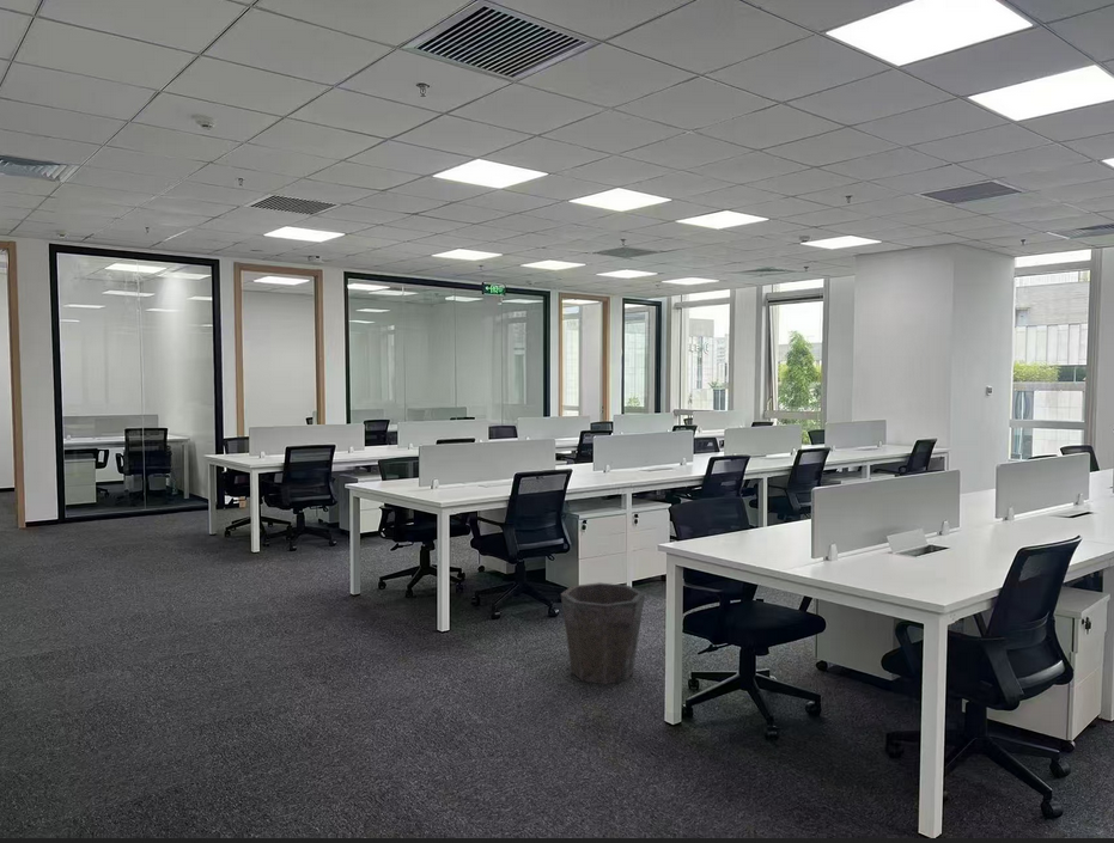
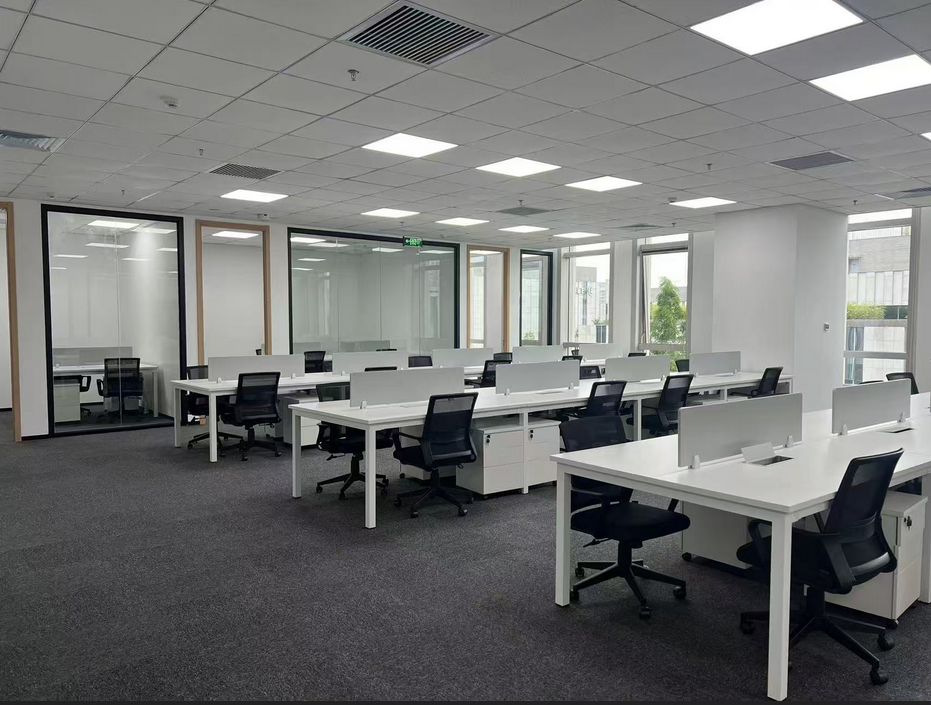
- waste bin (602, 633)
